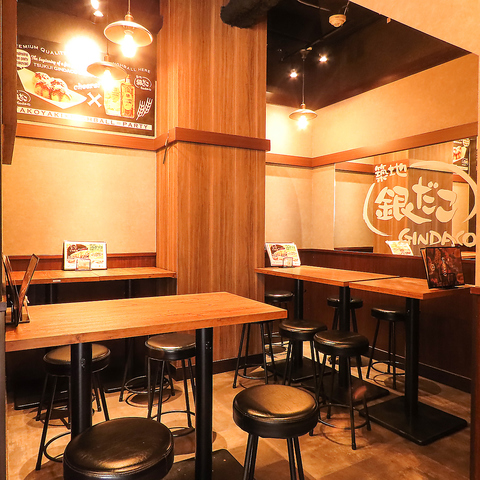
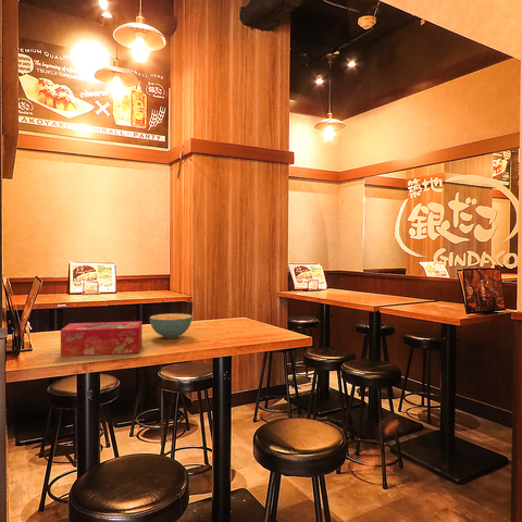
+ cereal bowl (171, 326)
+ tissue box (103, 337)
